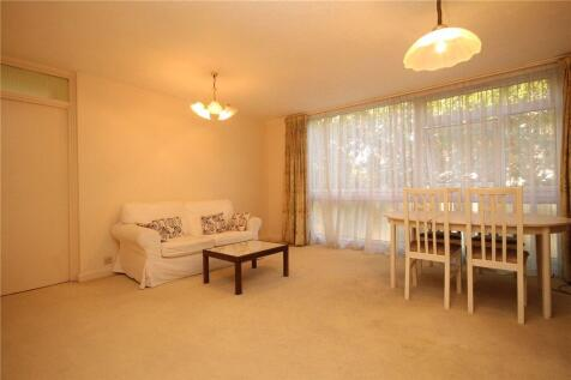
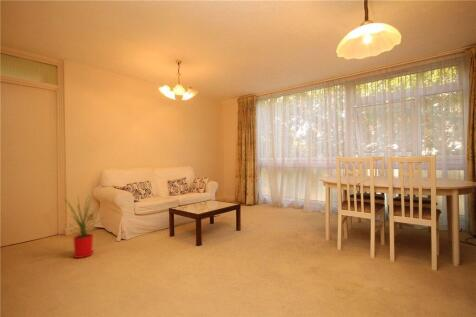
+ house plant (83, 224)
